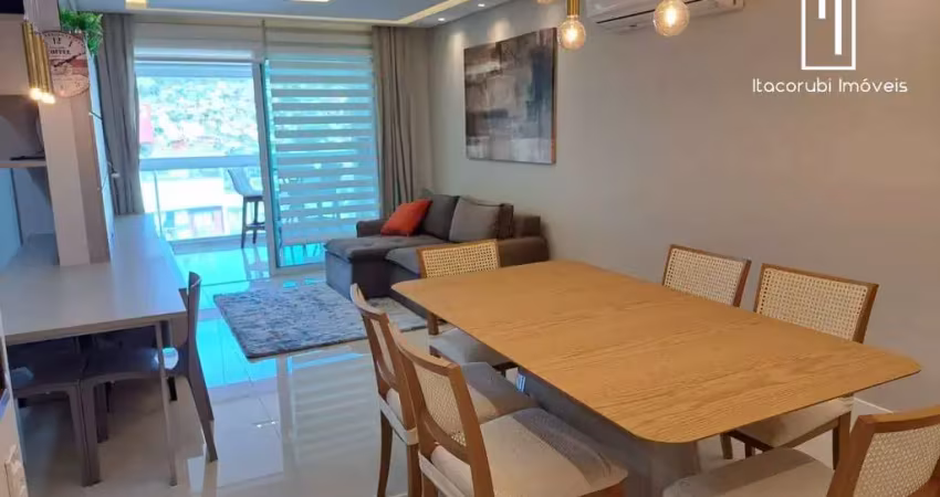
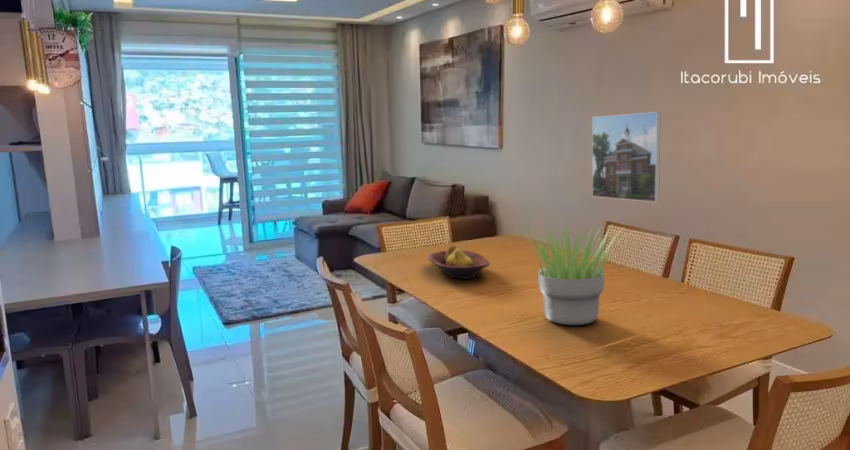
+ potted plant (572, 274)
+ fruit bowl (458, 259)
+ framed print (623, 157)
